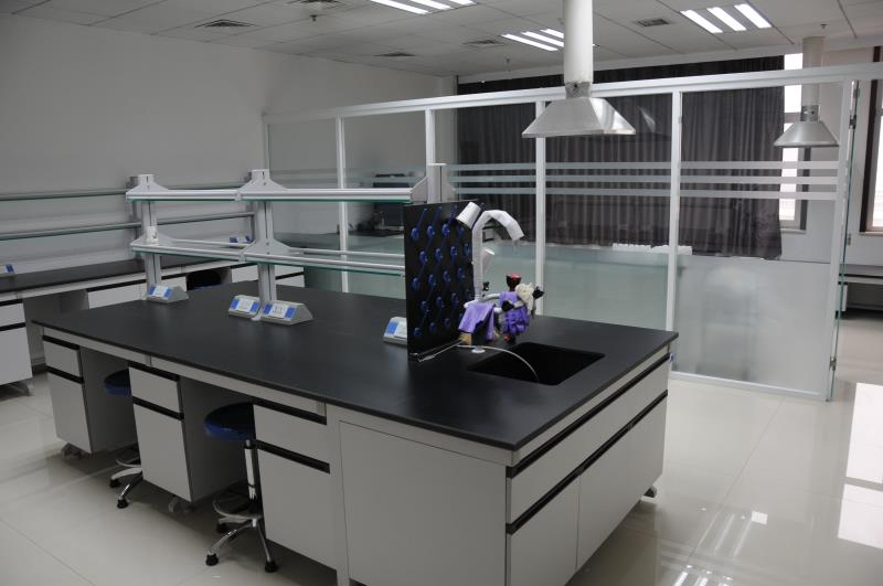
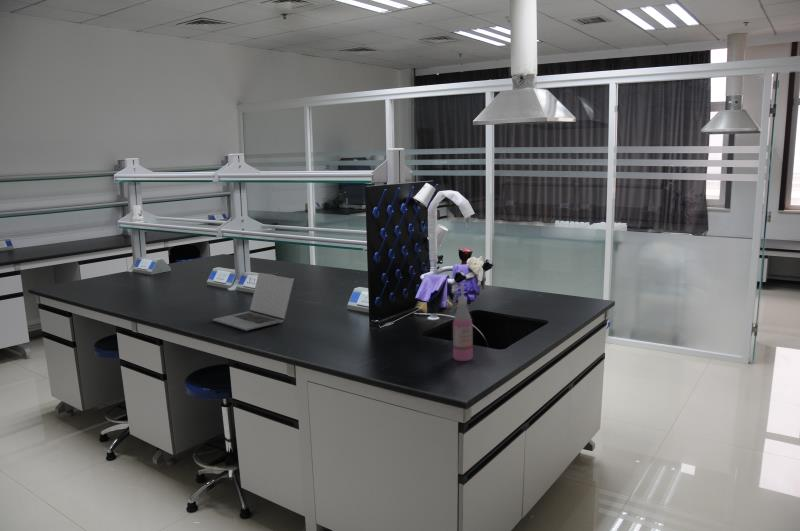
+ laptop (253, 300)
+ soap dispenser (462, 322)
